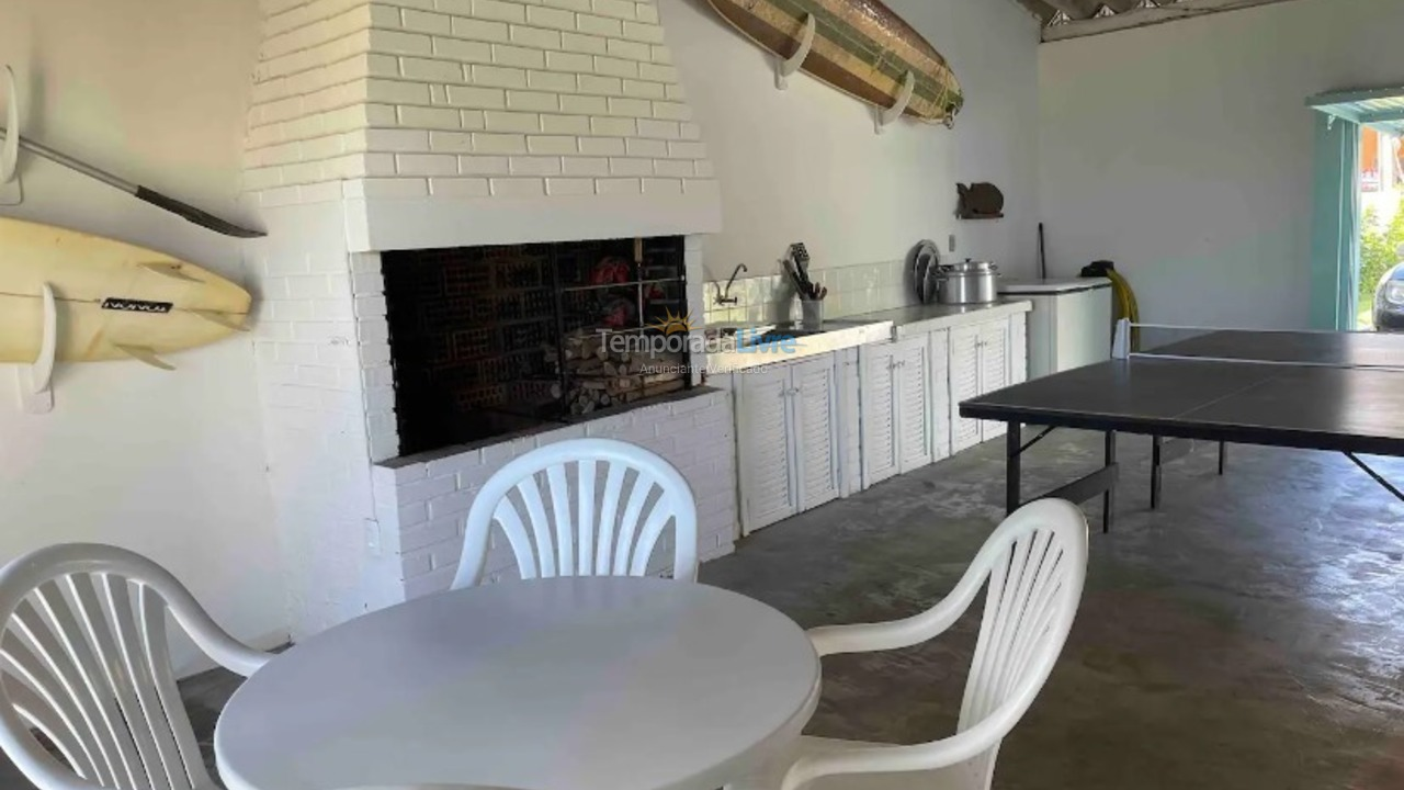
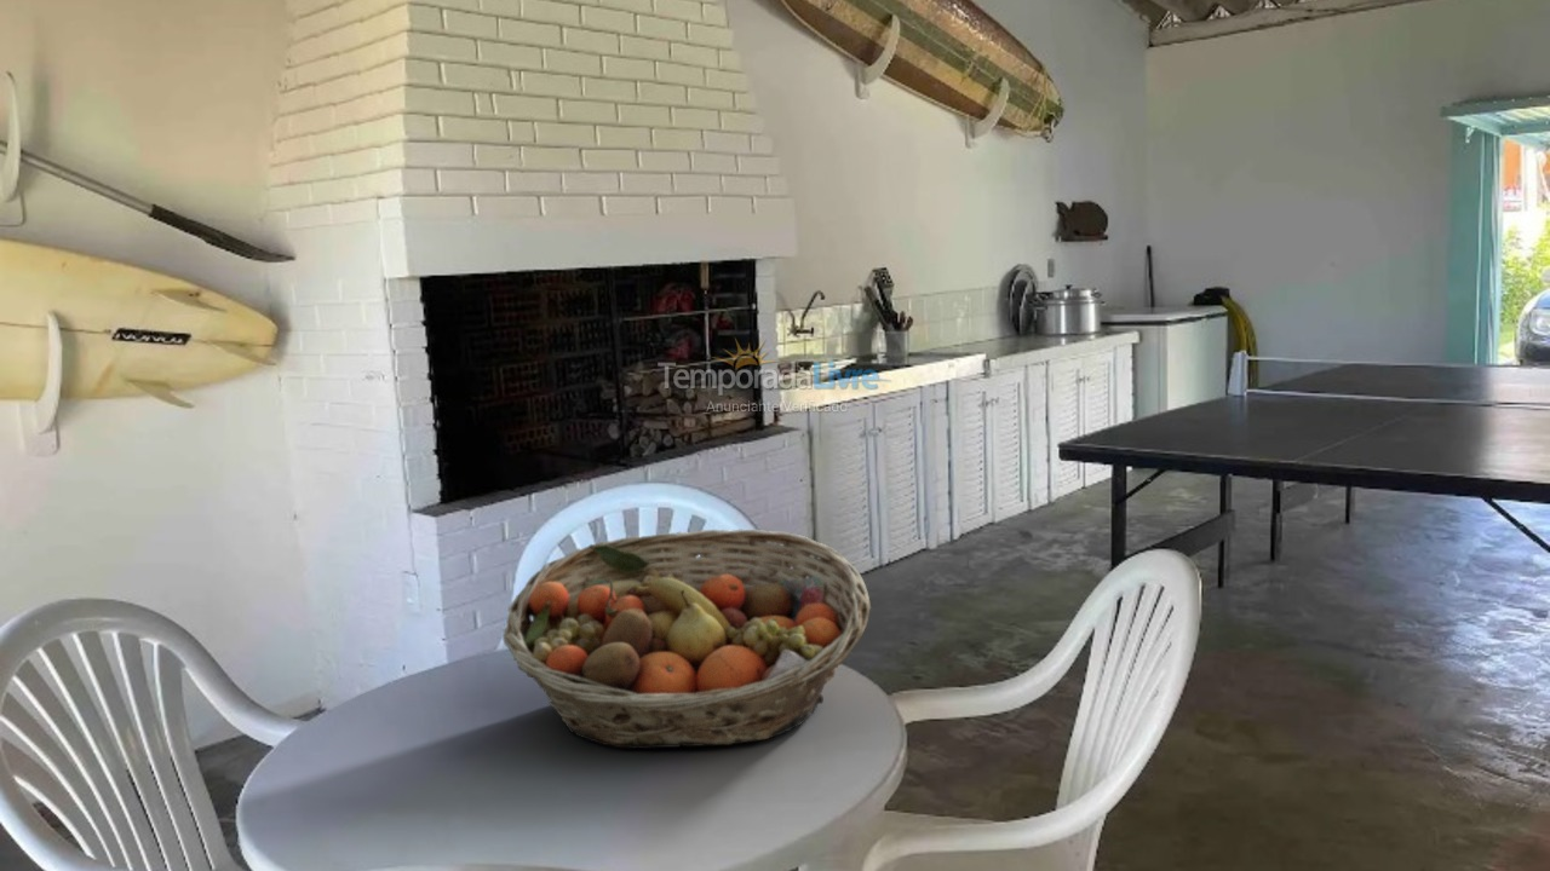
+ fruit basket (688, 631)
